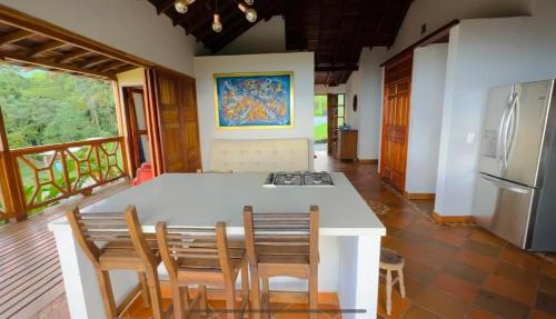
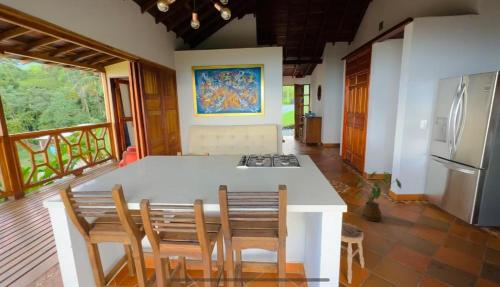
+ house plant (375, 196)
